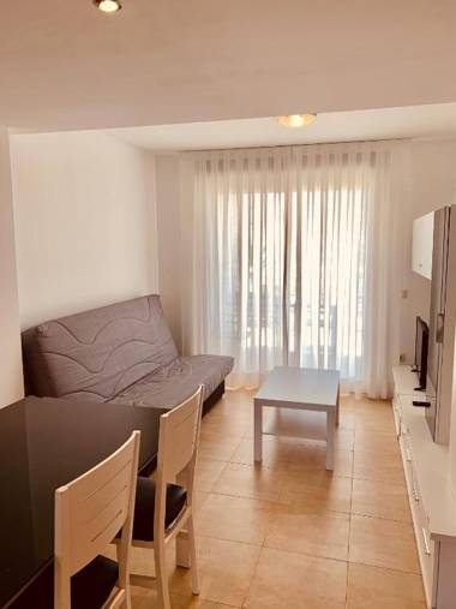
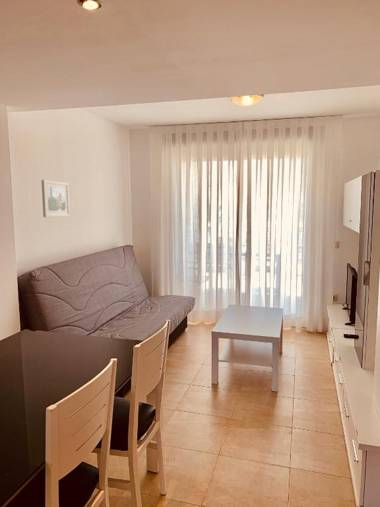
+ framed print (56, 199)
